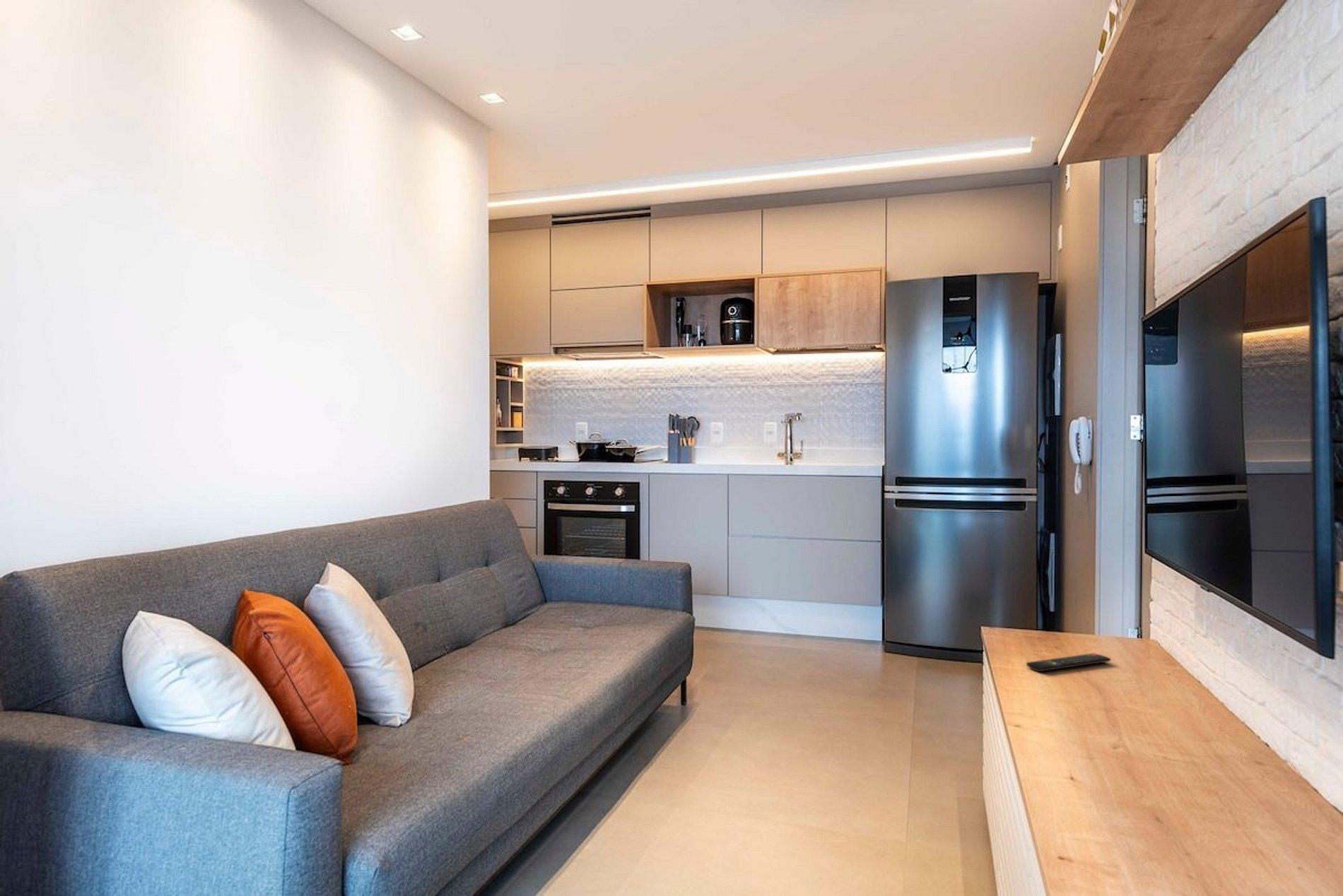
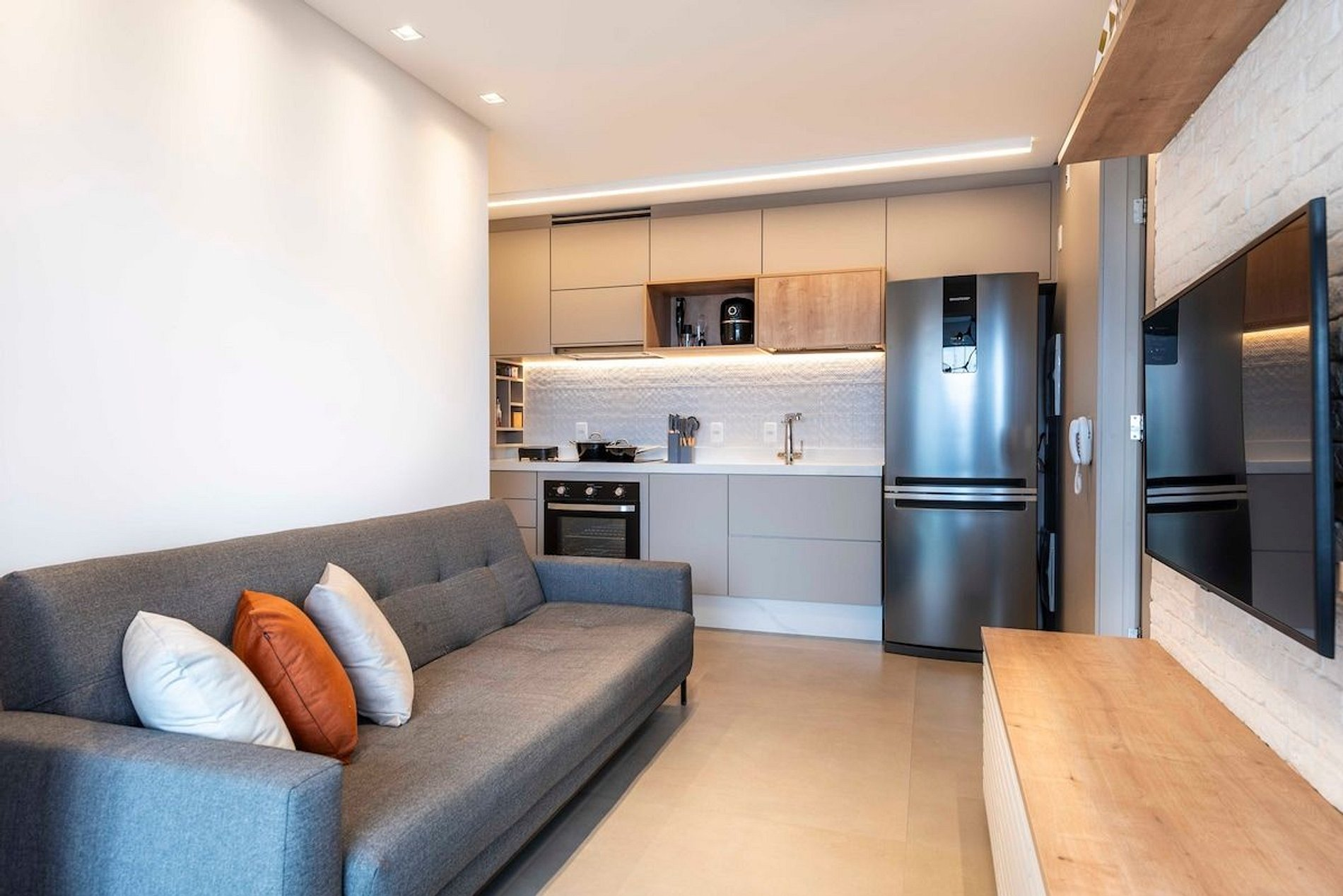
- remote control (1069, 663)
